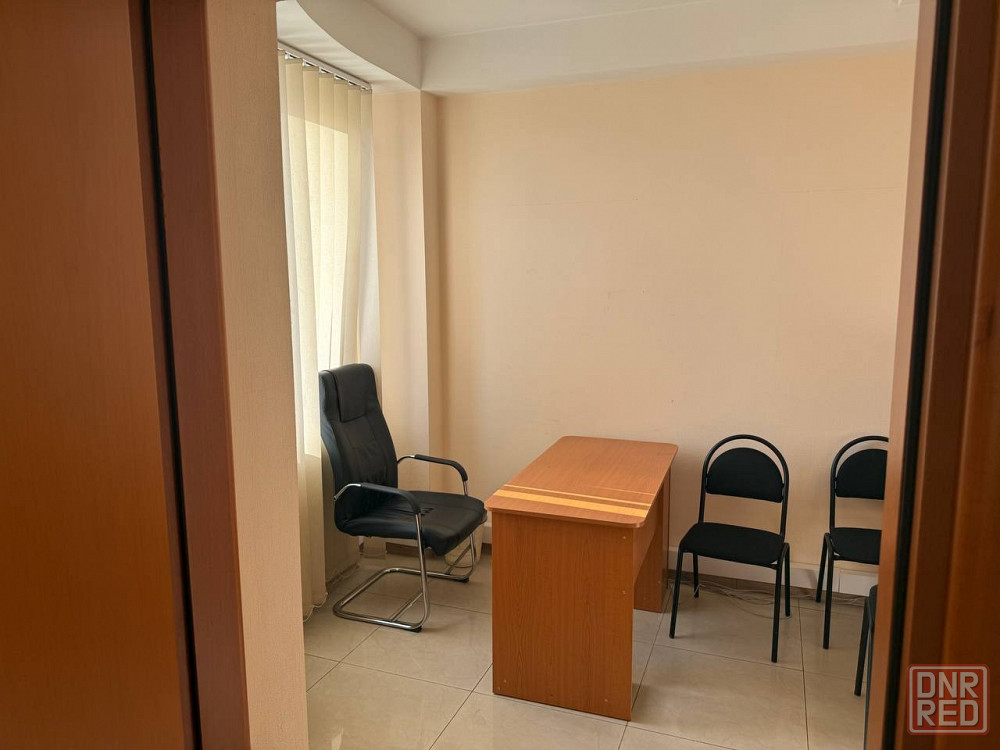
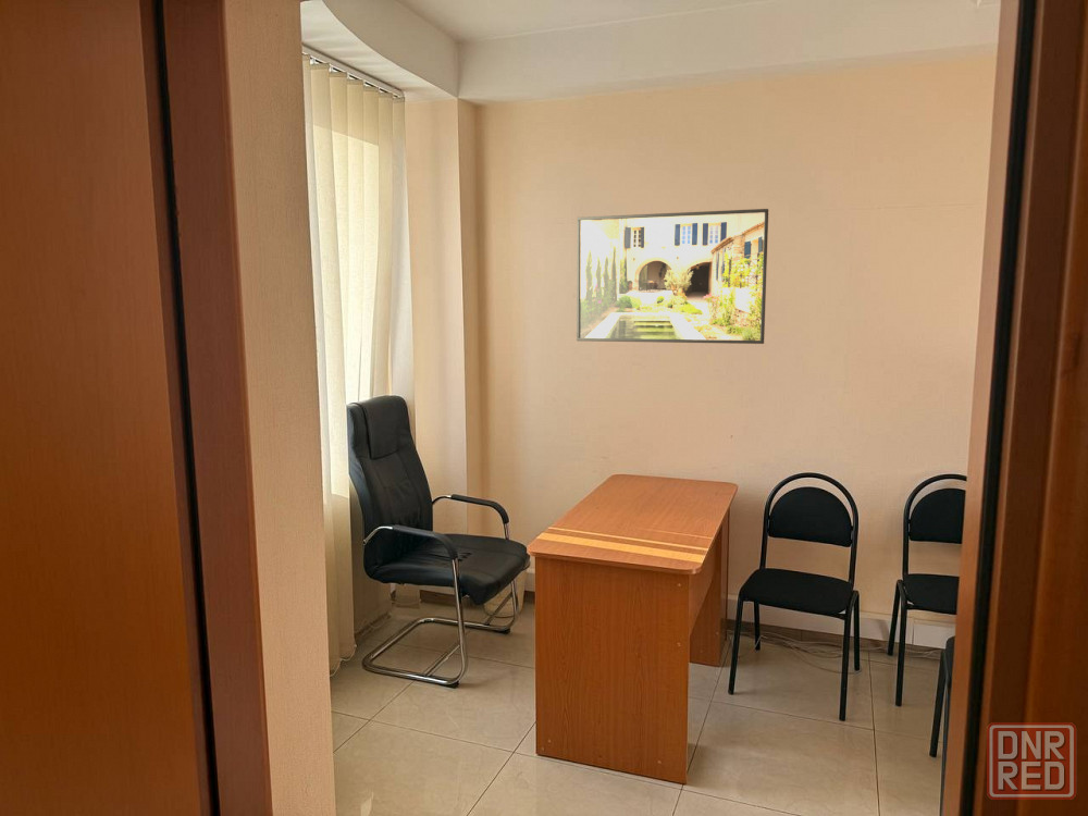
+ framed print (667, 277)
